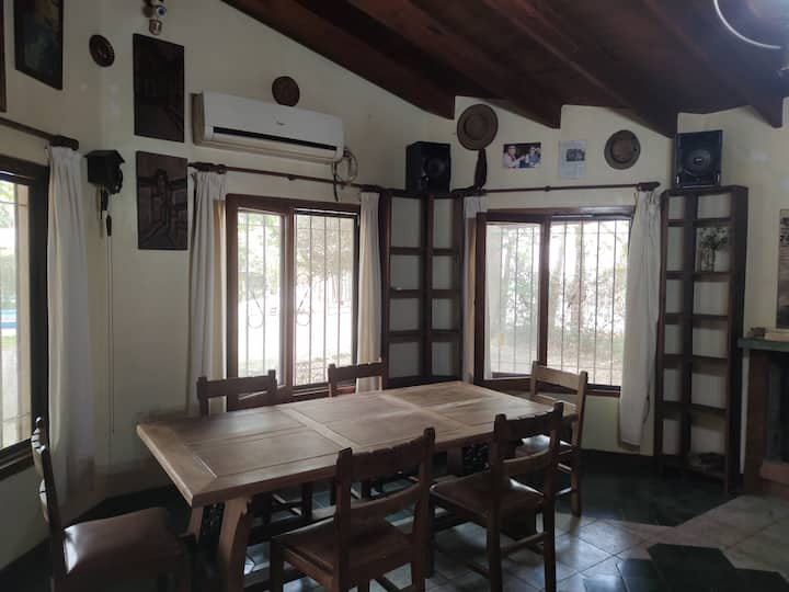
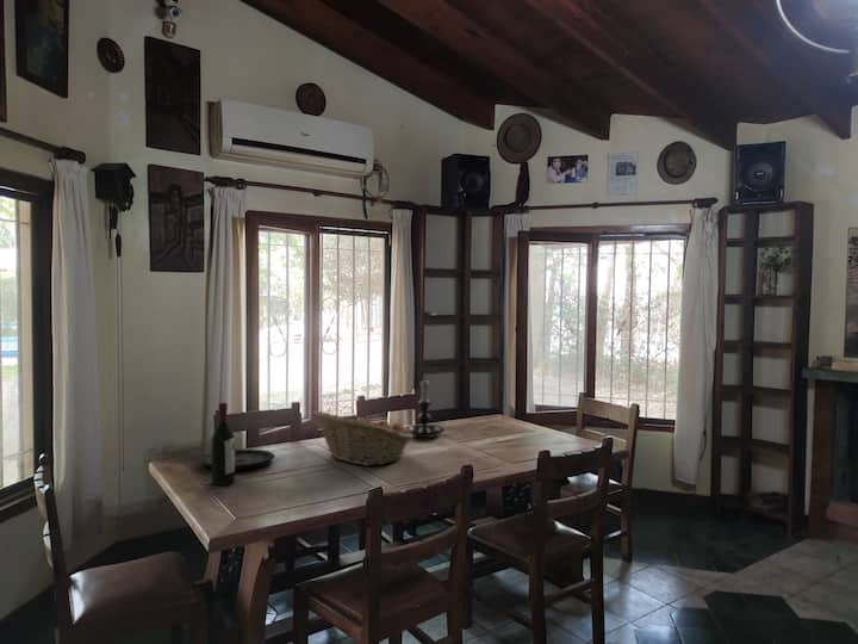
+ plate (240, 459)
+ wine bottle (223, 442)
+ candle holder (424, 405)
+ fruit basket (361, 433)
